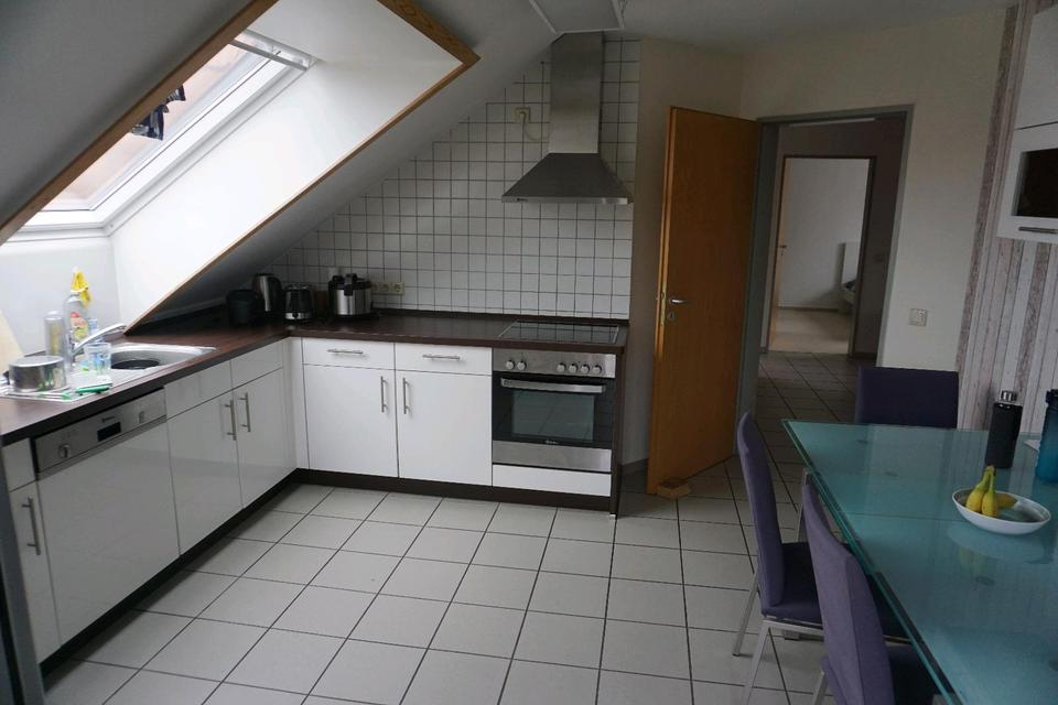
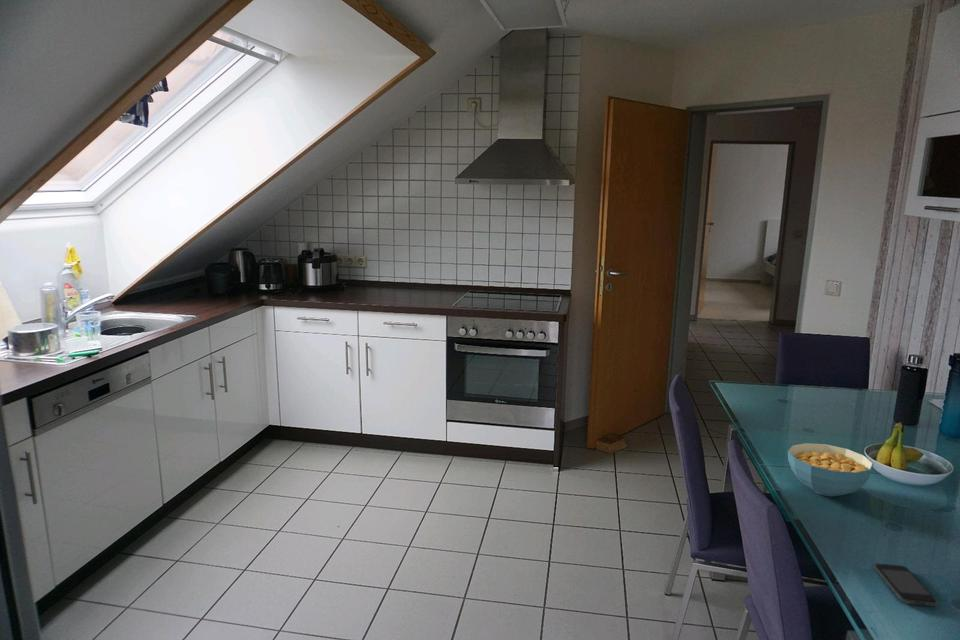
+ cereal bowl (827, 474)
+ smartphone (904, 583)
